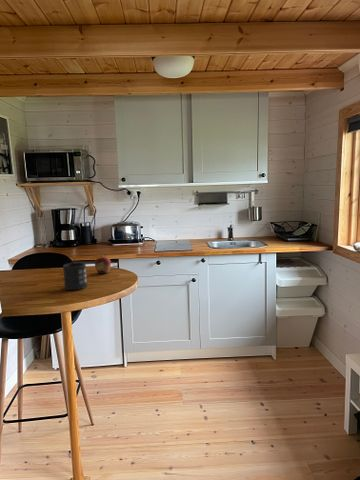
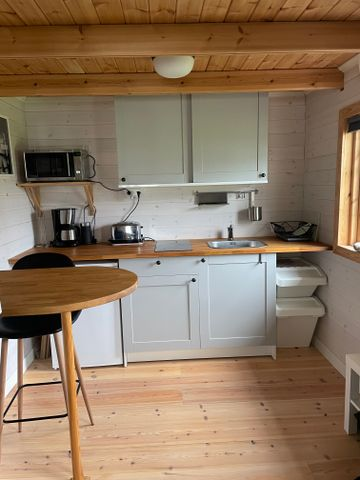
- mug (76, 274)
- fruit (102, 263)
